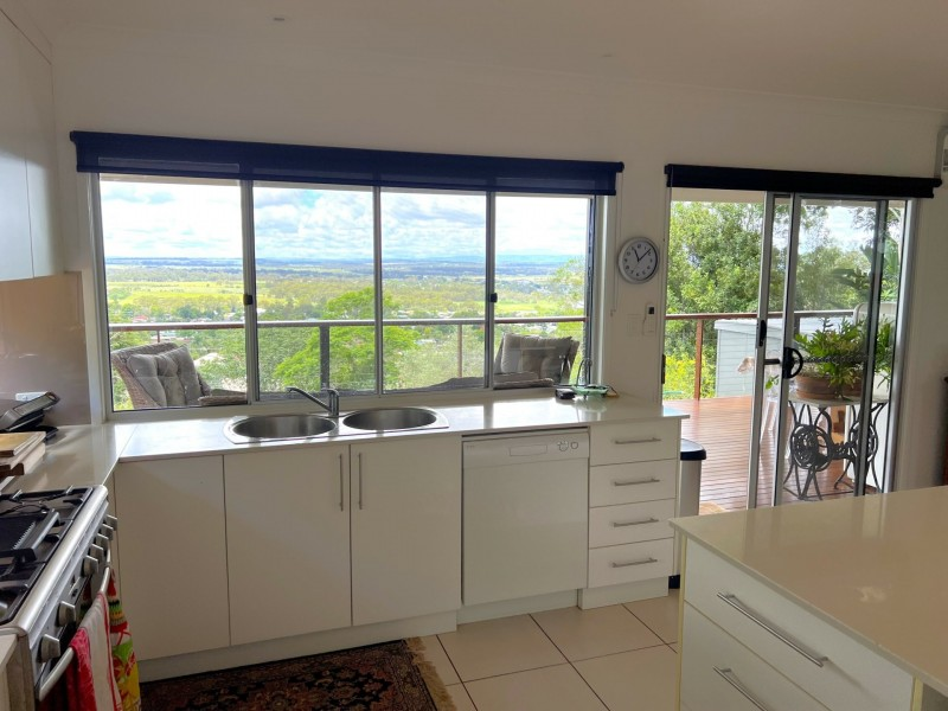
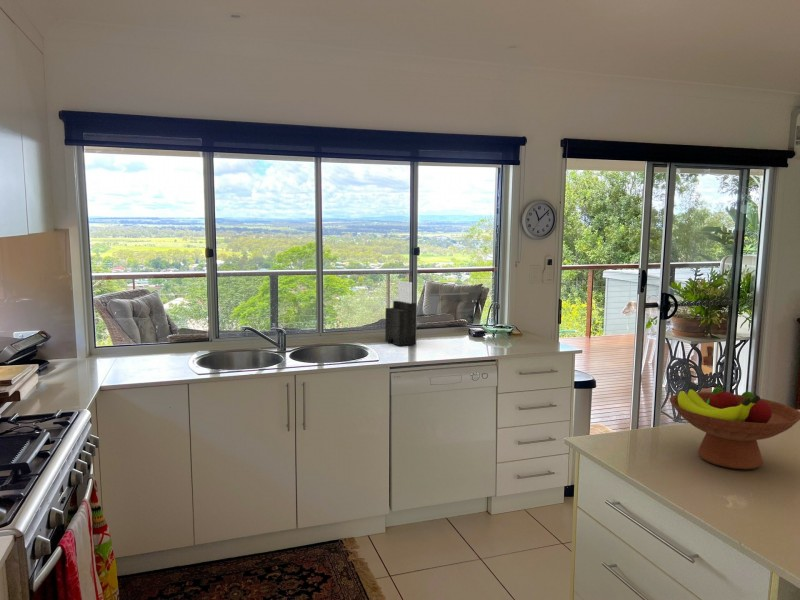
+ knife block (398, 312)
+ fruit bowl (731, 422)
